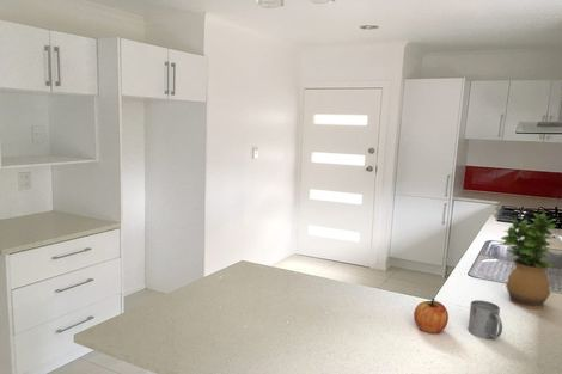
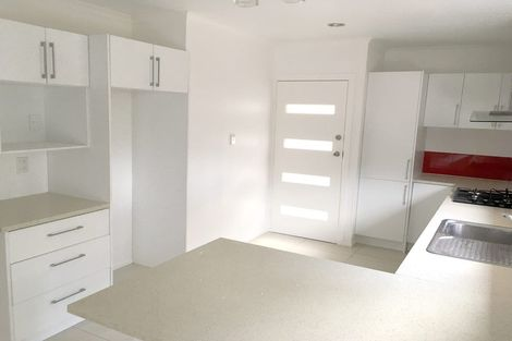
- potted plant (526, 257)
- mug (487, 321)
- apple (430, 314)
